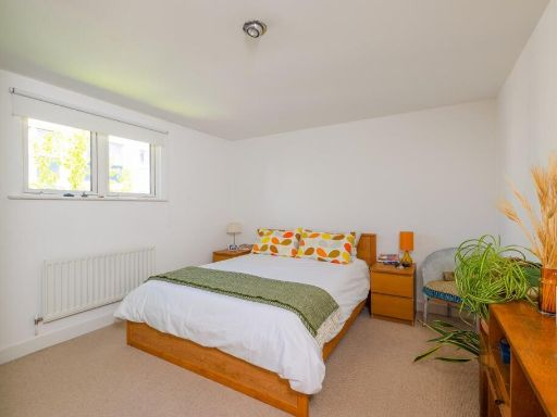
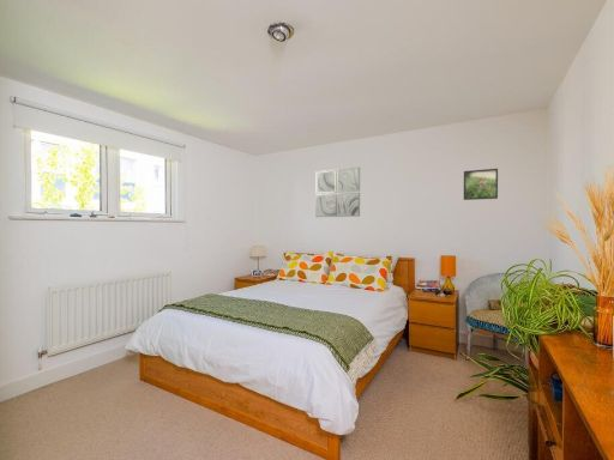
+ wall art (337, 192)
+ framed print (480, 184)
